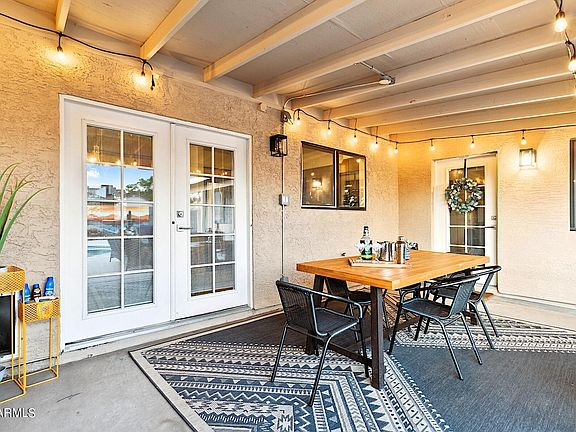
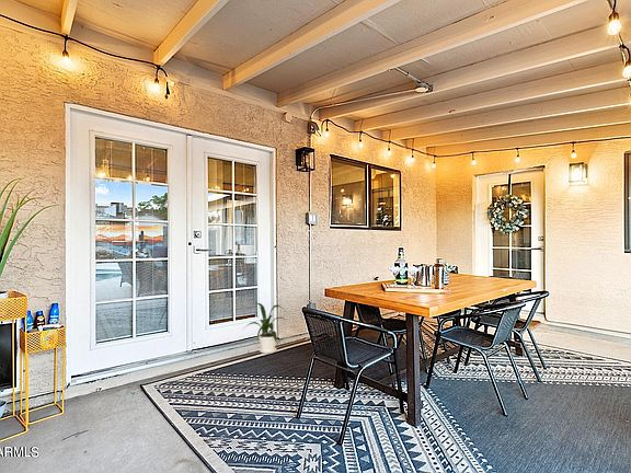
+ house plant (266, 326)
